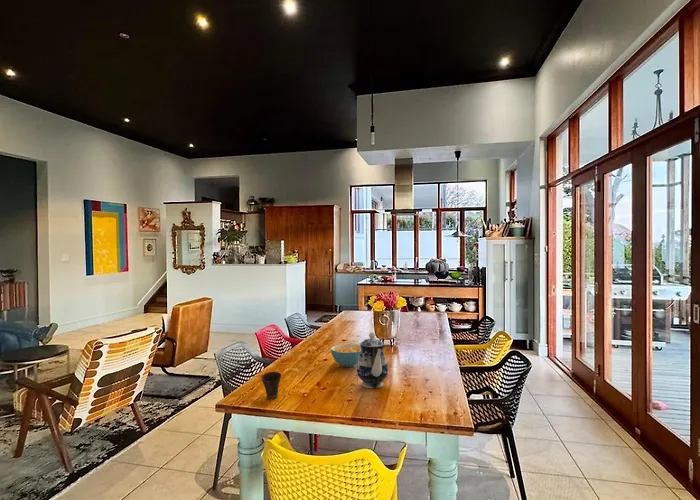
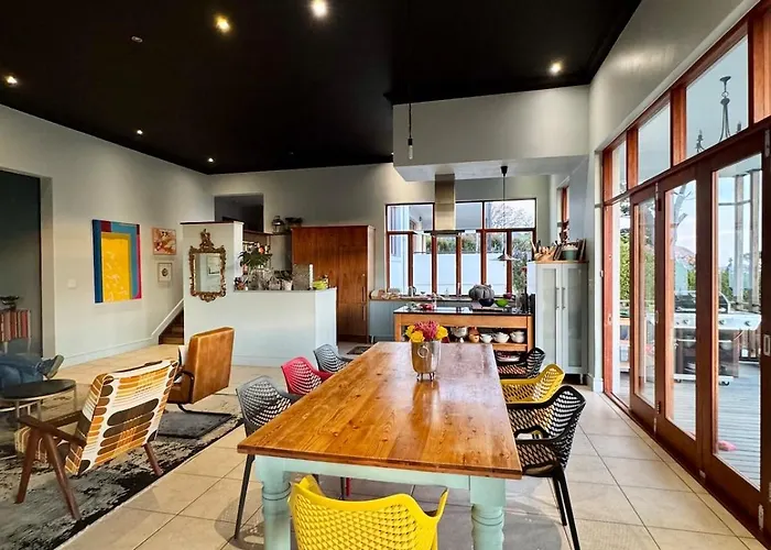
- teapot (372, 358)
- cereal bowl (348, 356)
- cup (271, 386)
